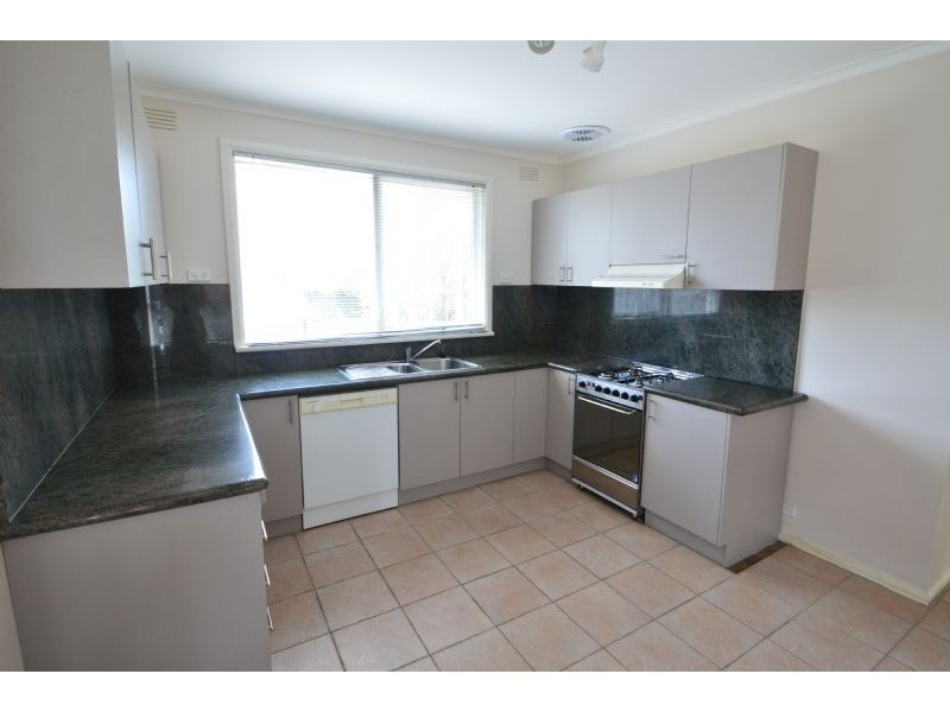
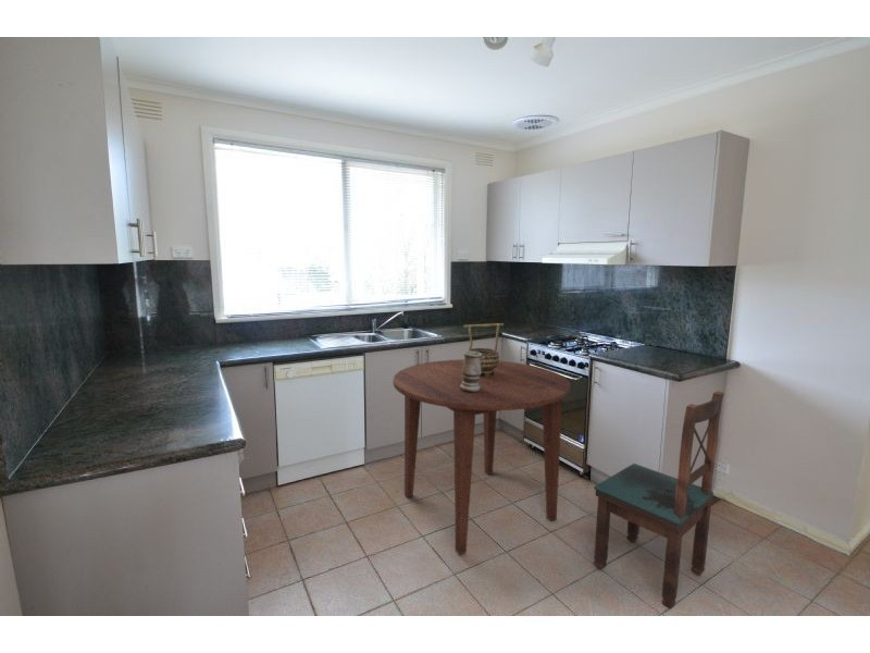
+ vase (471, 370)
+ dining table (473, 442)
+ decorative bowl (483, 348)
+ dining chair (656, 483)
